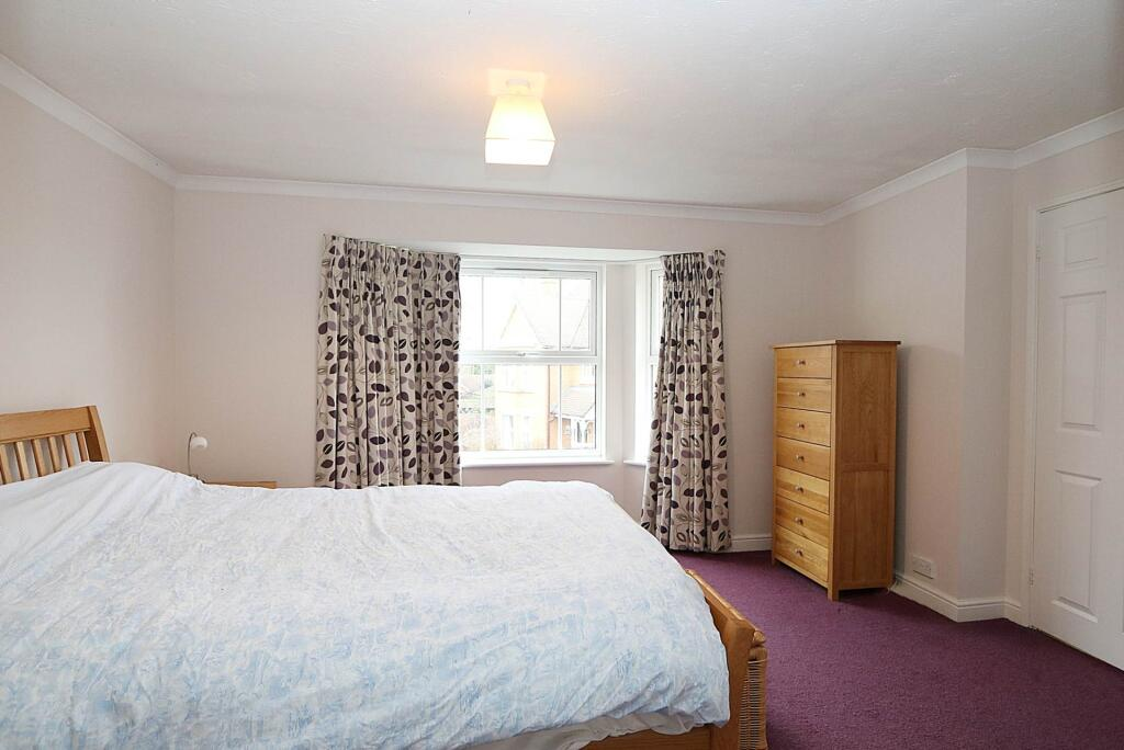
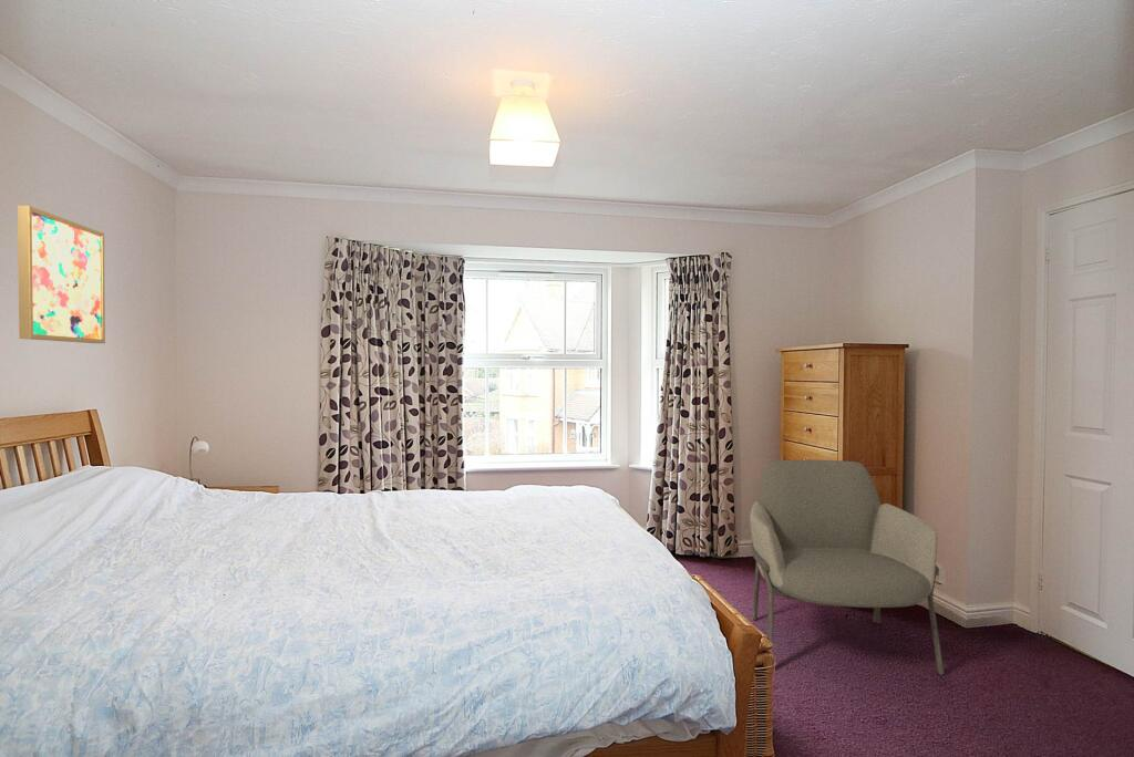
+ wall art (65, 281)
+ armchair (835, 558)
